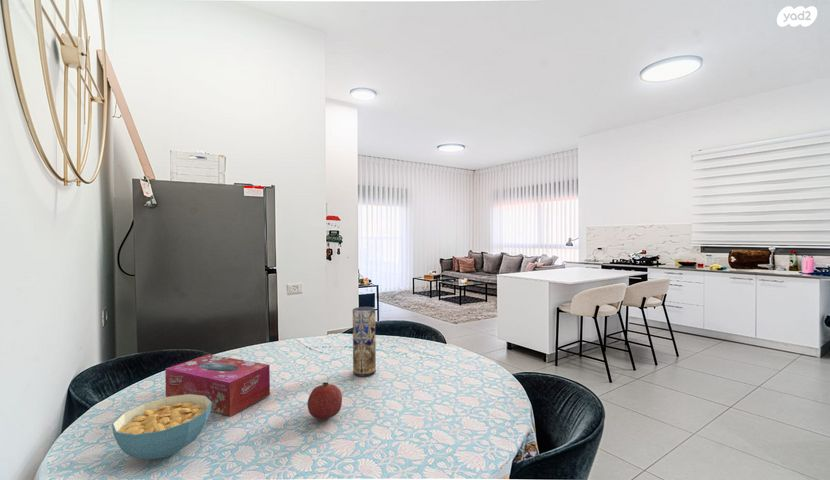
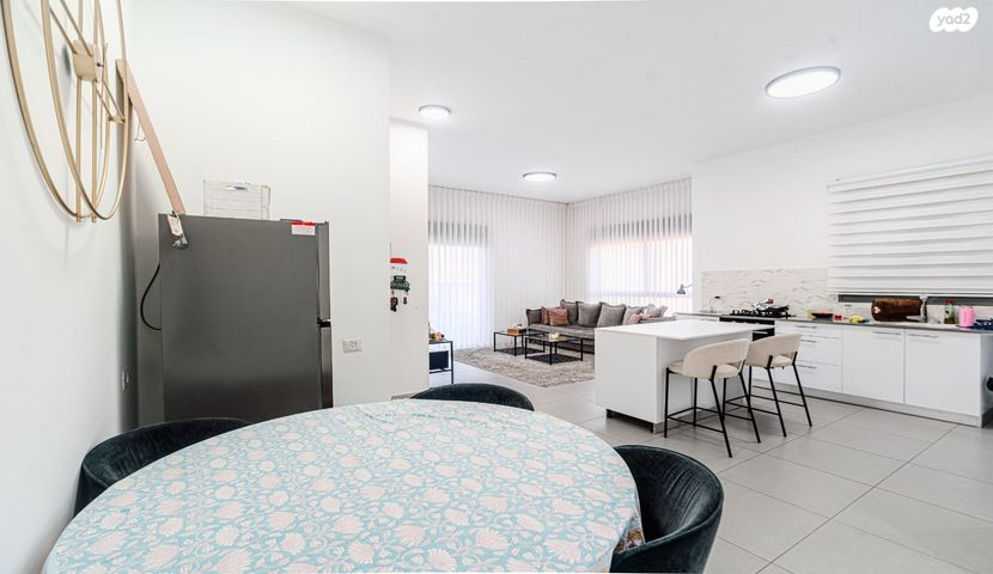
- fruit (325, 399)
- vase (364, 340)
- cereal bowl (165, 431)
- tissue box (218, 381)
